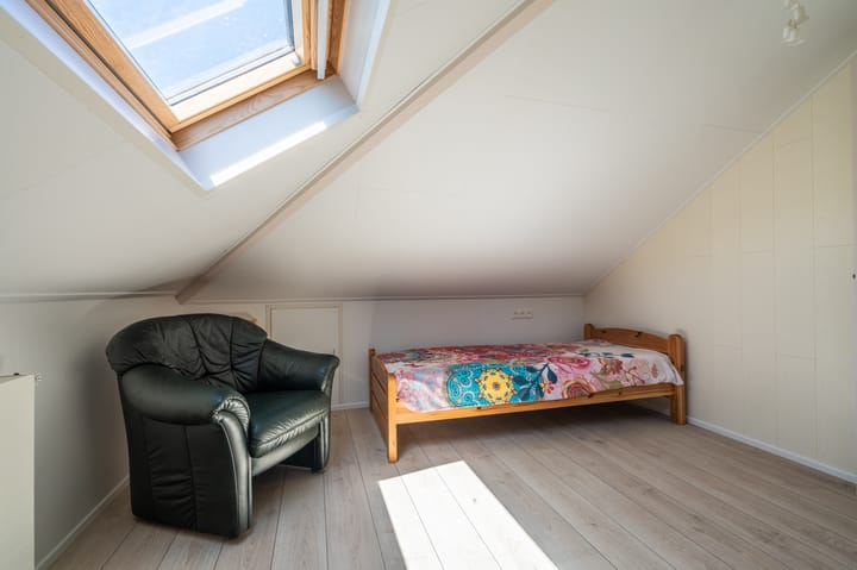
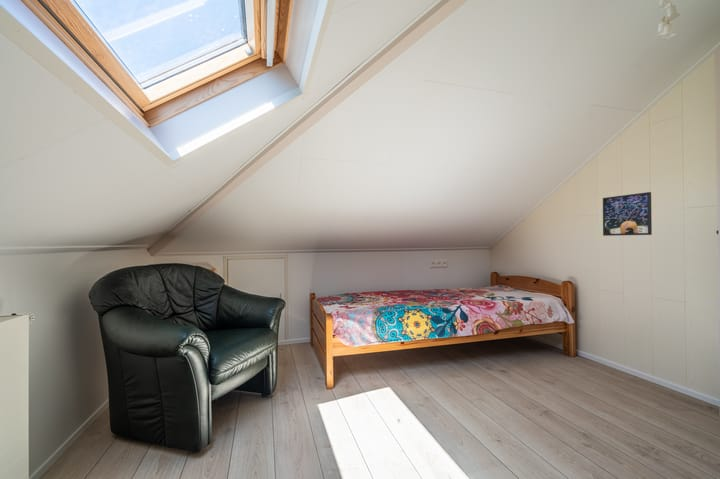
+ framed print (625, 215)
